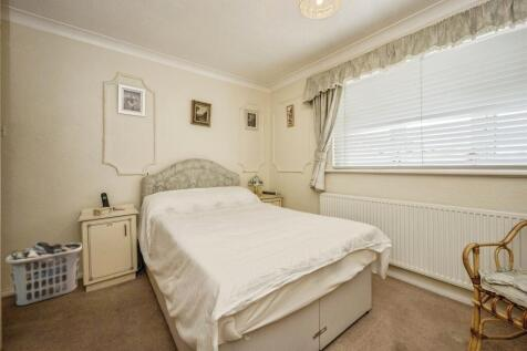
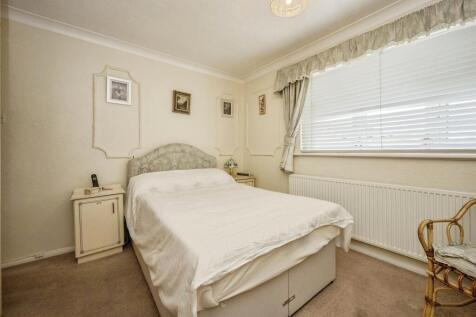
- clothes hamper (48, 268)
